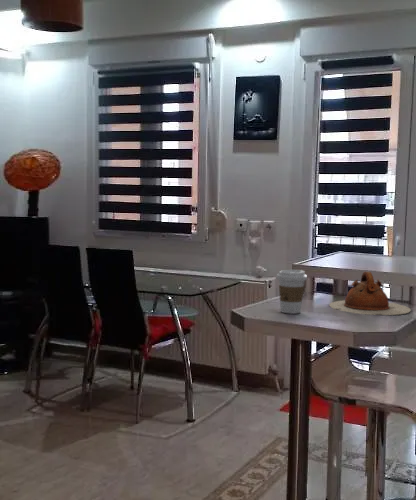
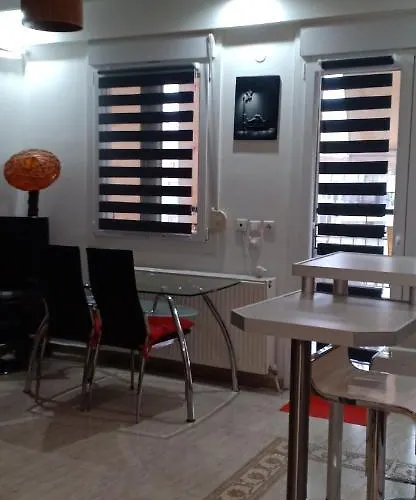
- teapot (370, 289)
- coffee cup (291, 291)
